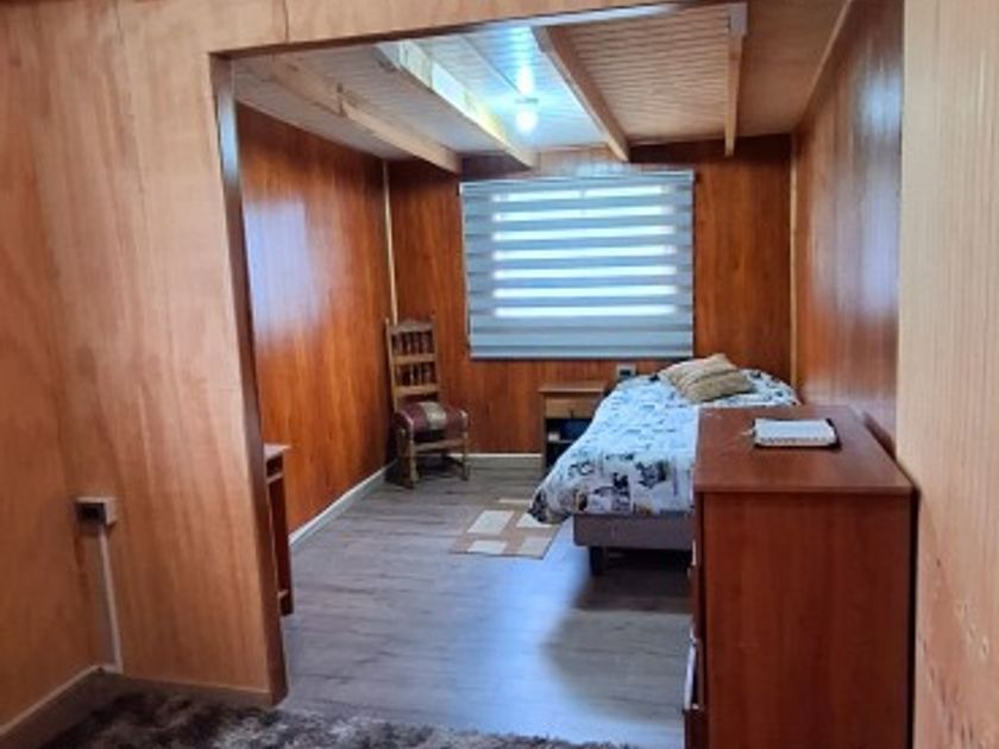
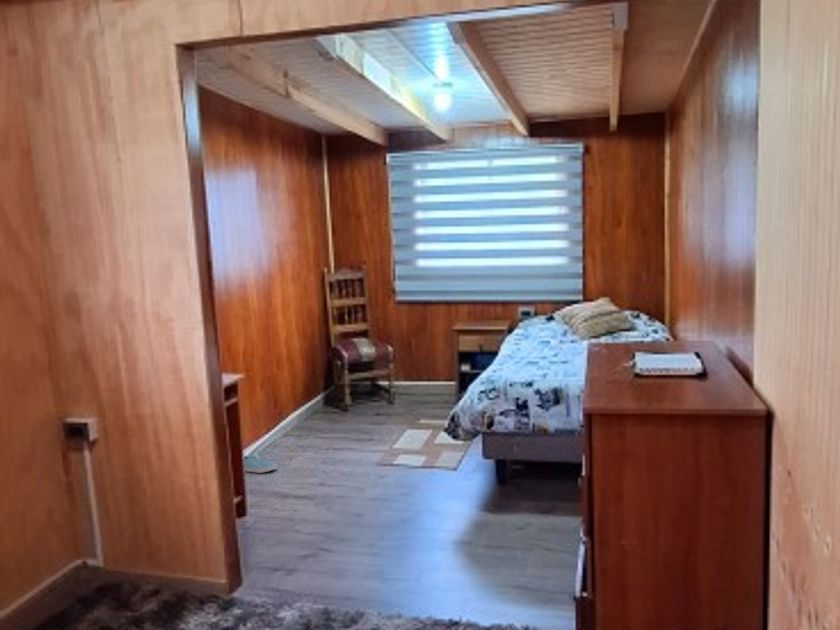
+ sneaker (256, 462)
